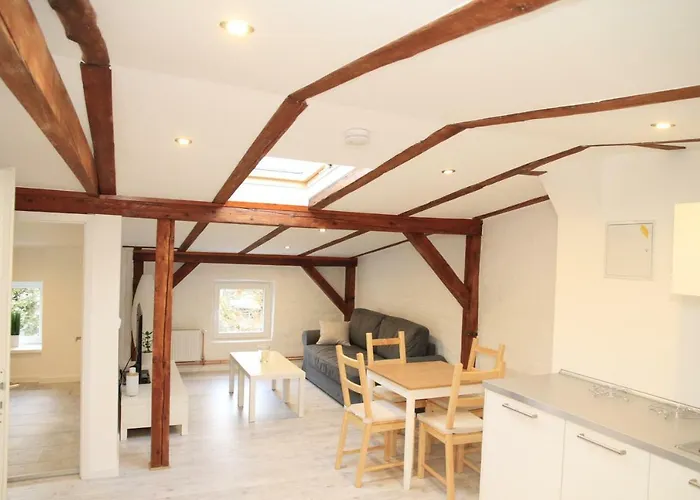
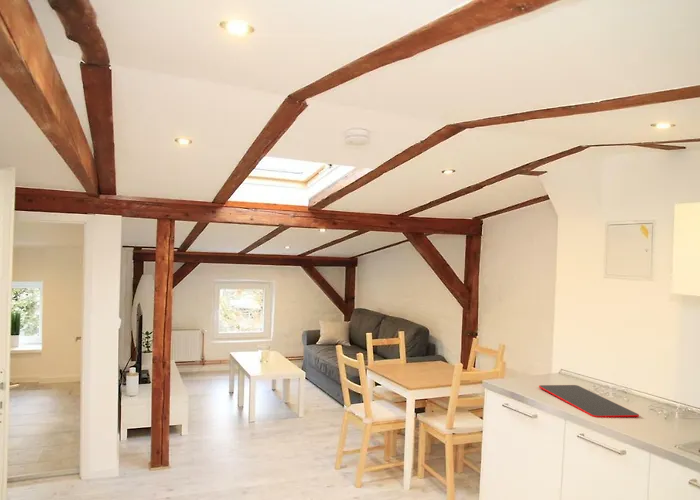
+ cutting board (584, 400)
